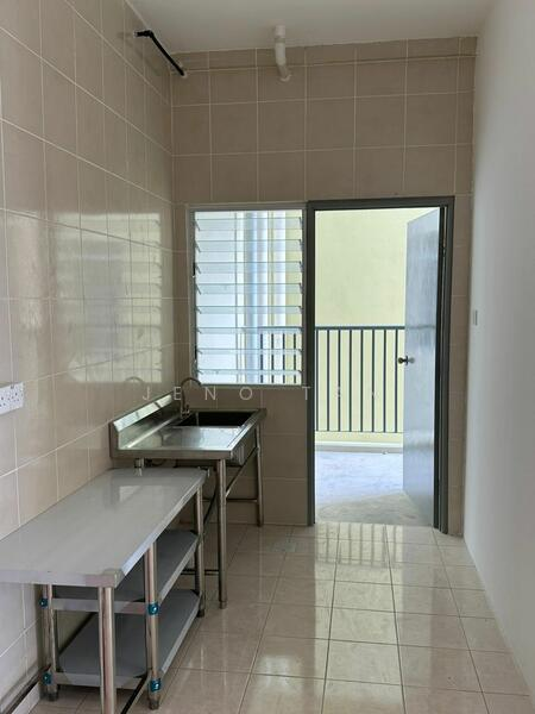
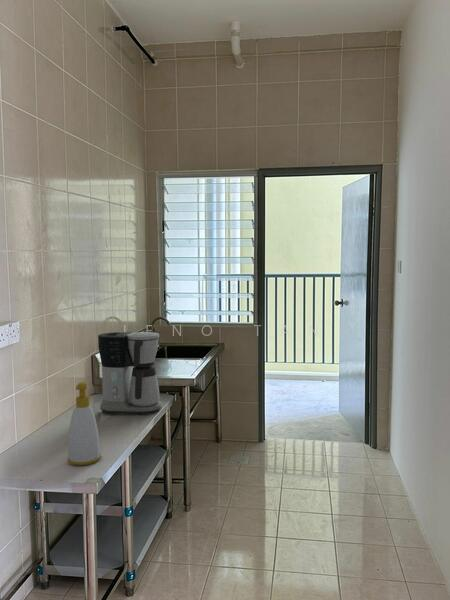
+ soap bottle (83, 421)
+ coffee maker (128, 372)
